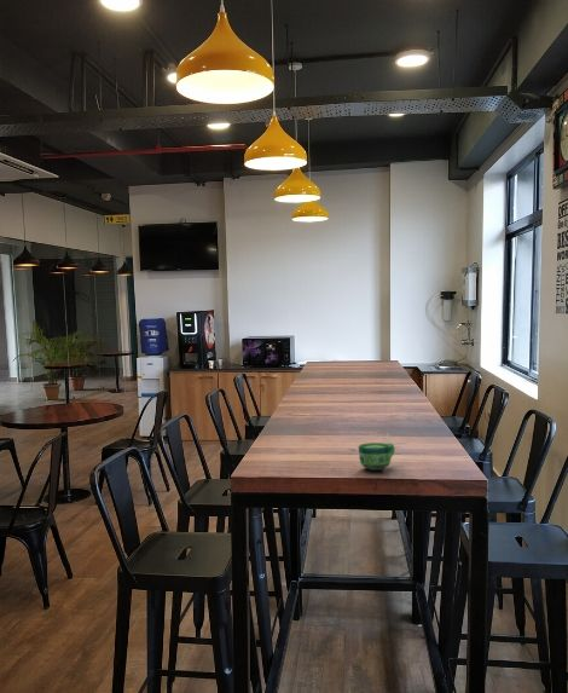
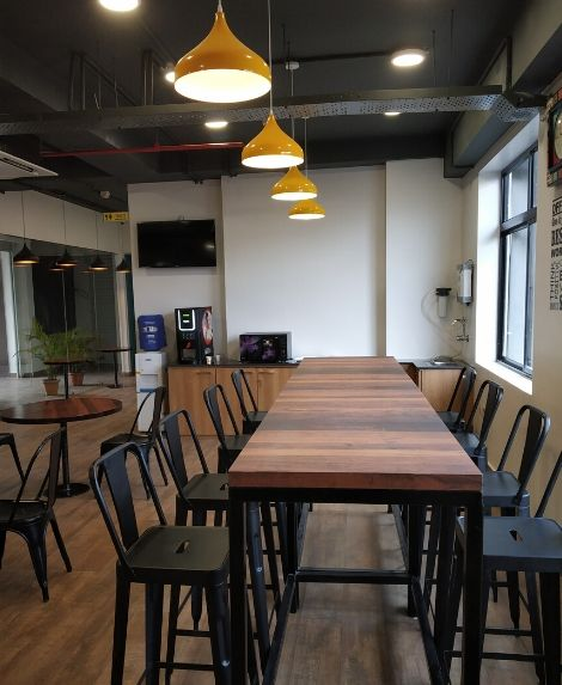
- cup (377, 455)
